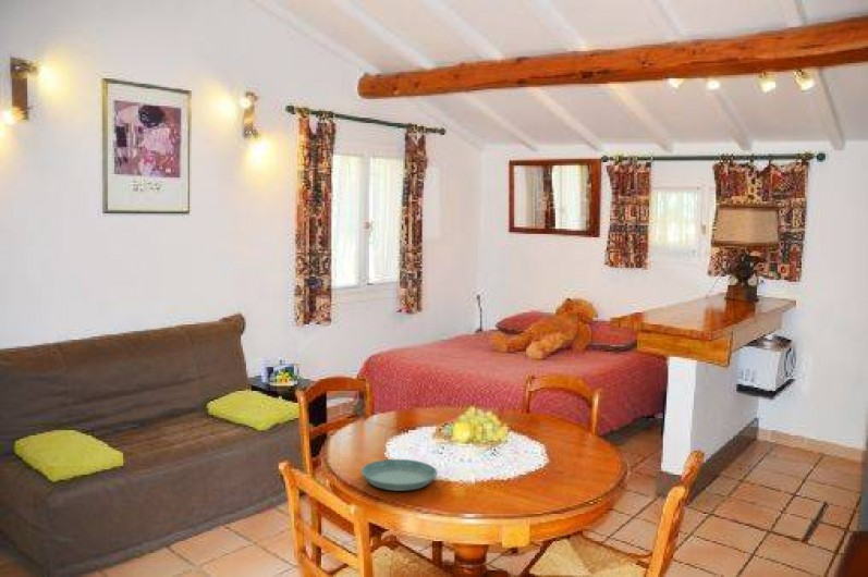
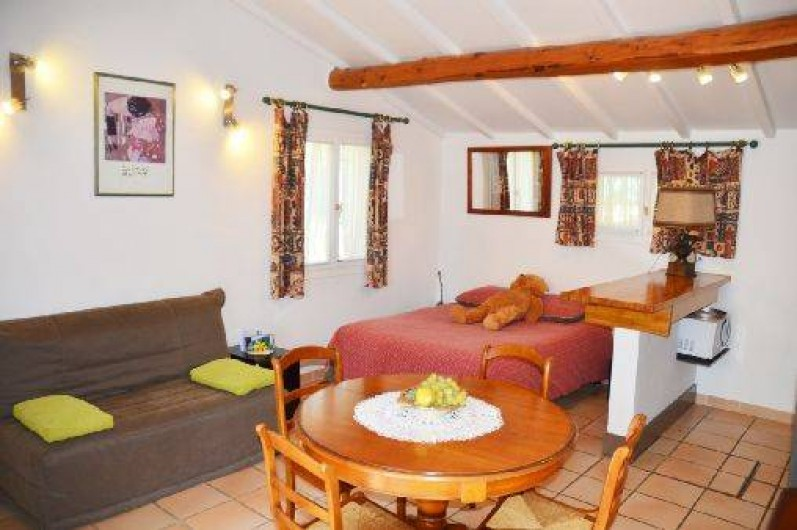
- saucer (399, 475)
